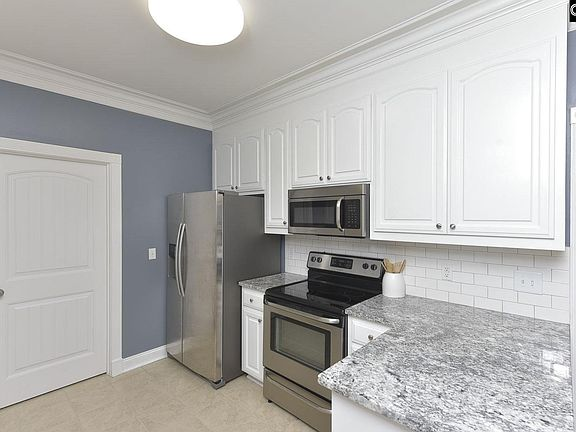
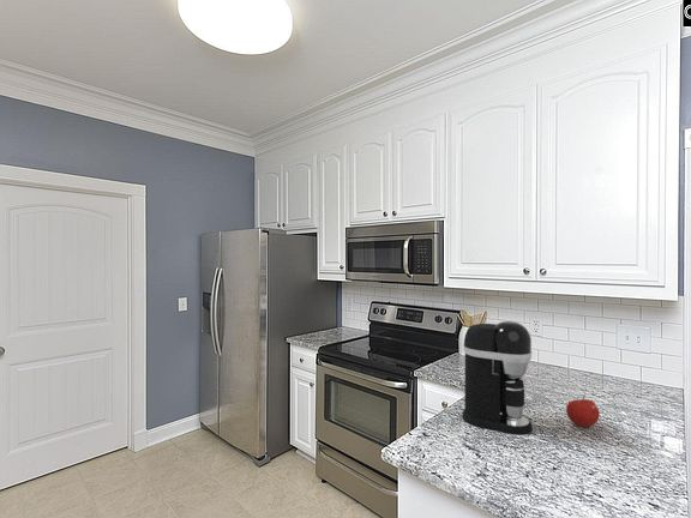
+ coffee maker (495, 372)
+ fruit (582, 410)
